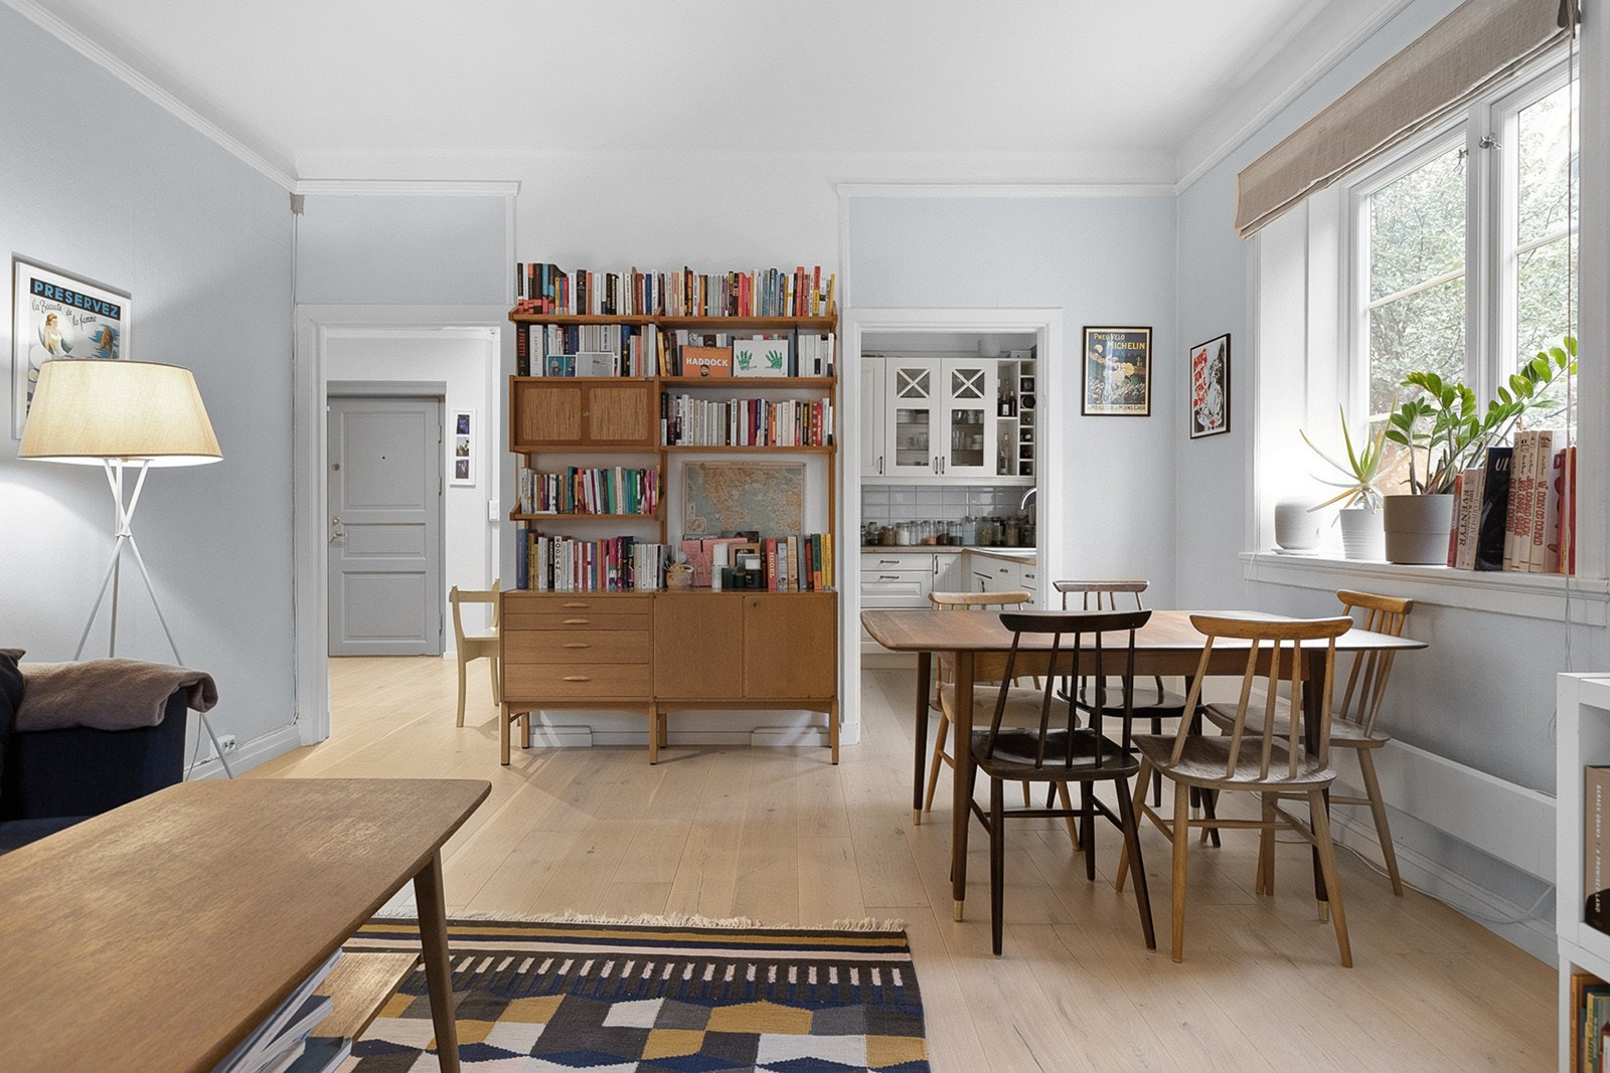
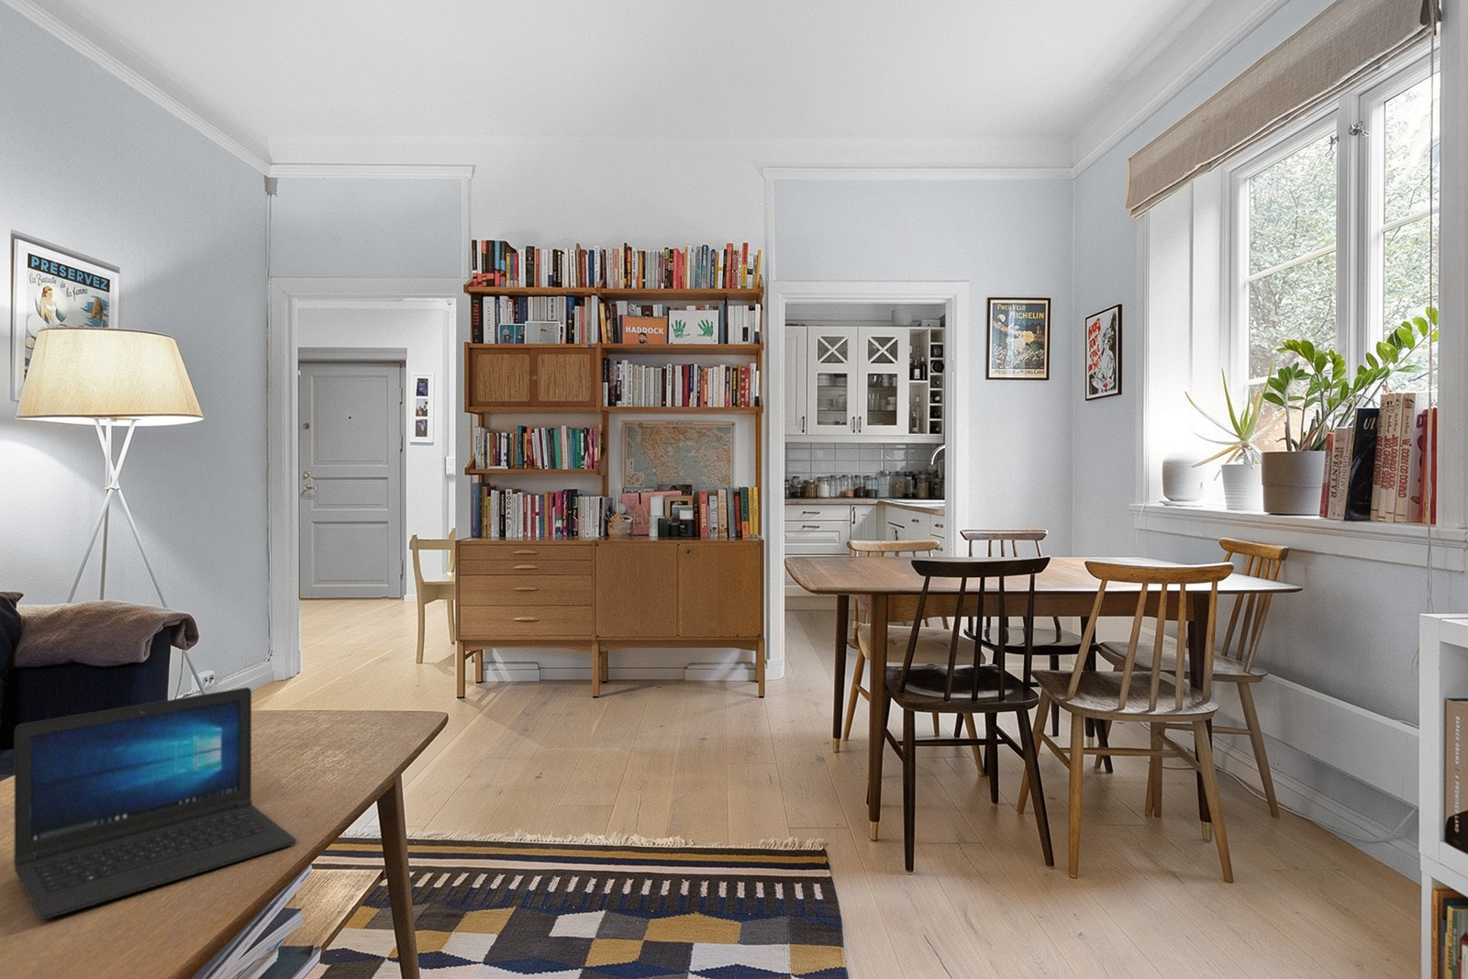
+ laptop (159, 787)
